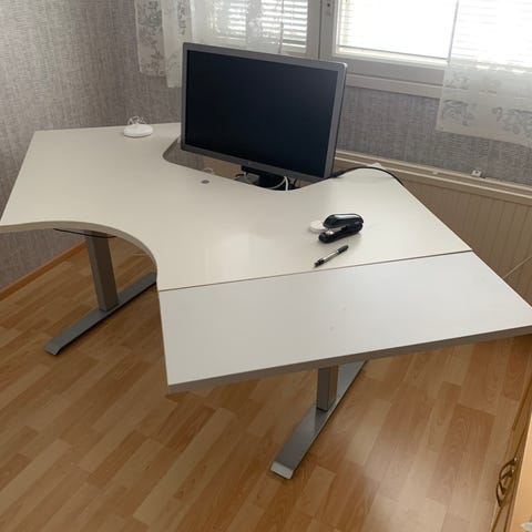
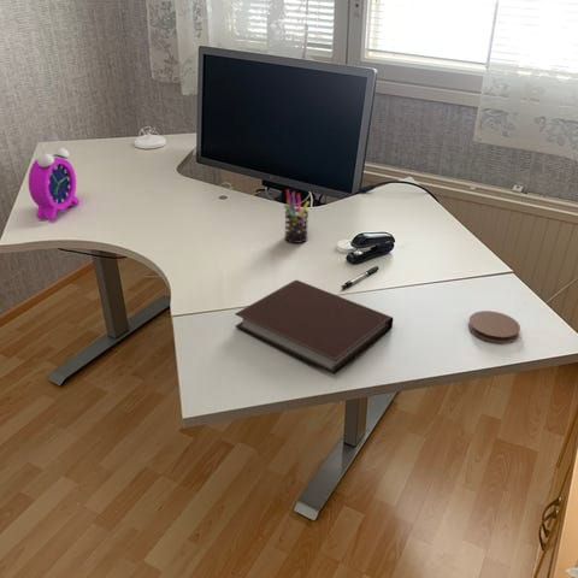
+ notebook (313, 320)
+ coaster (494, 325)
+ pen holder (293, 216)
+ alarm clock (53, 177)
